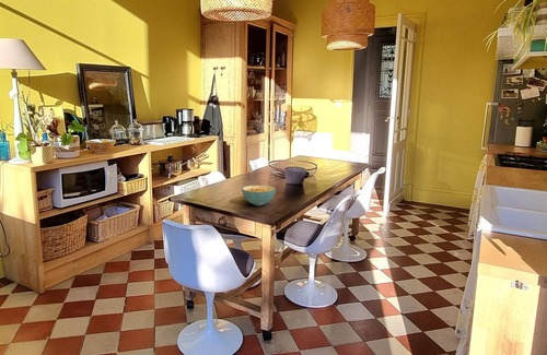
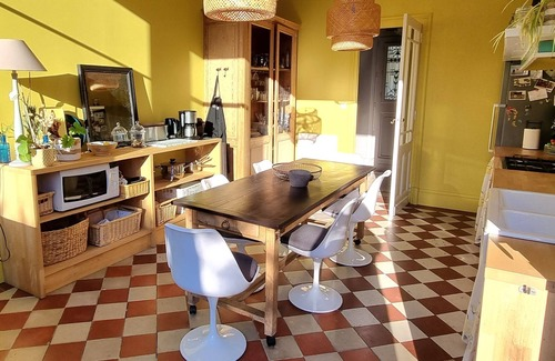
- cereal bowl (258, 196)
